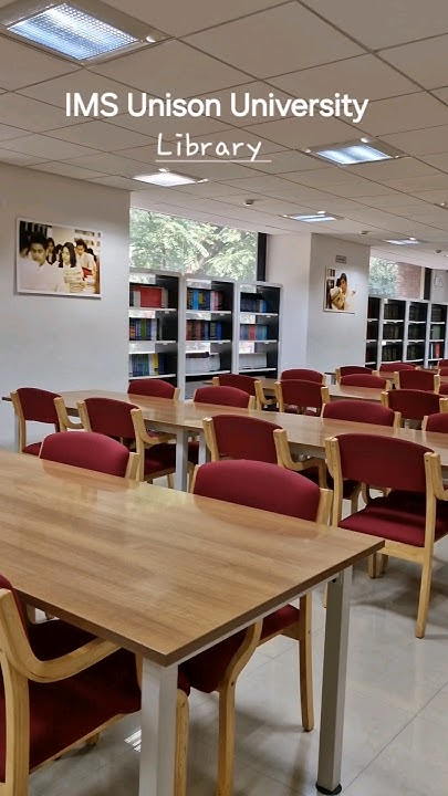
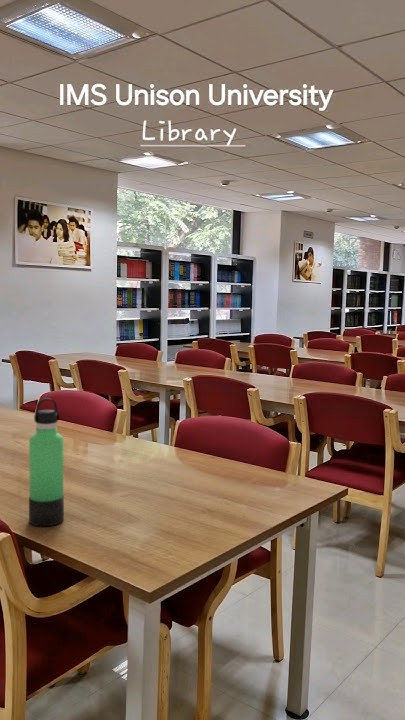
+ thermos bottle (46, 459)
